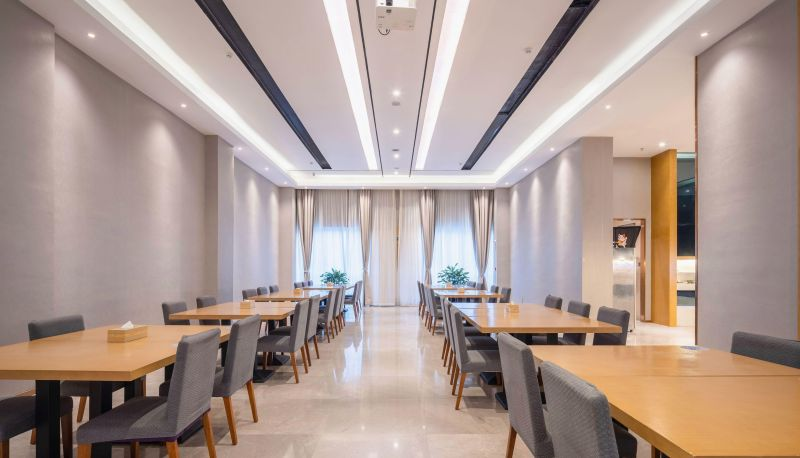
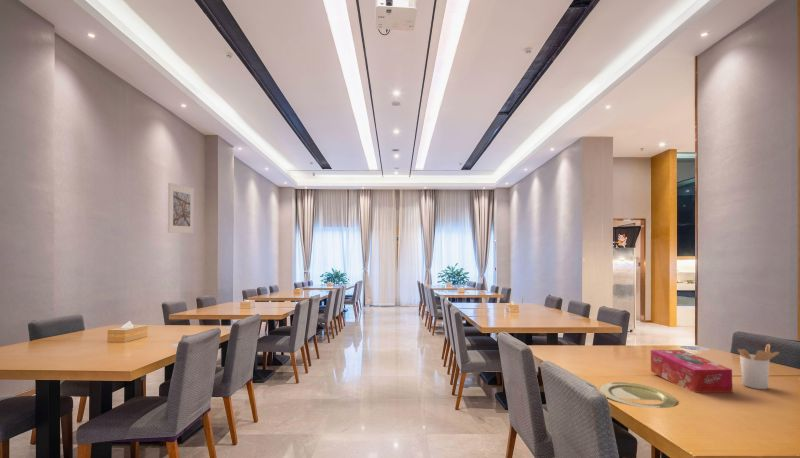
+ tissue box (688, 370)
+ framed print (181, 209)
+ utensil holder (759, 366)
+ plate (636, 394)
